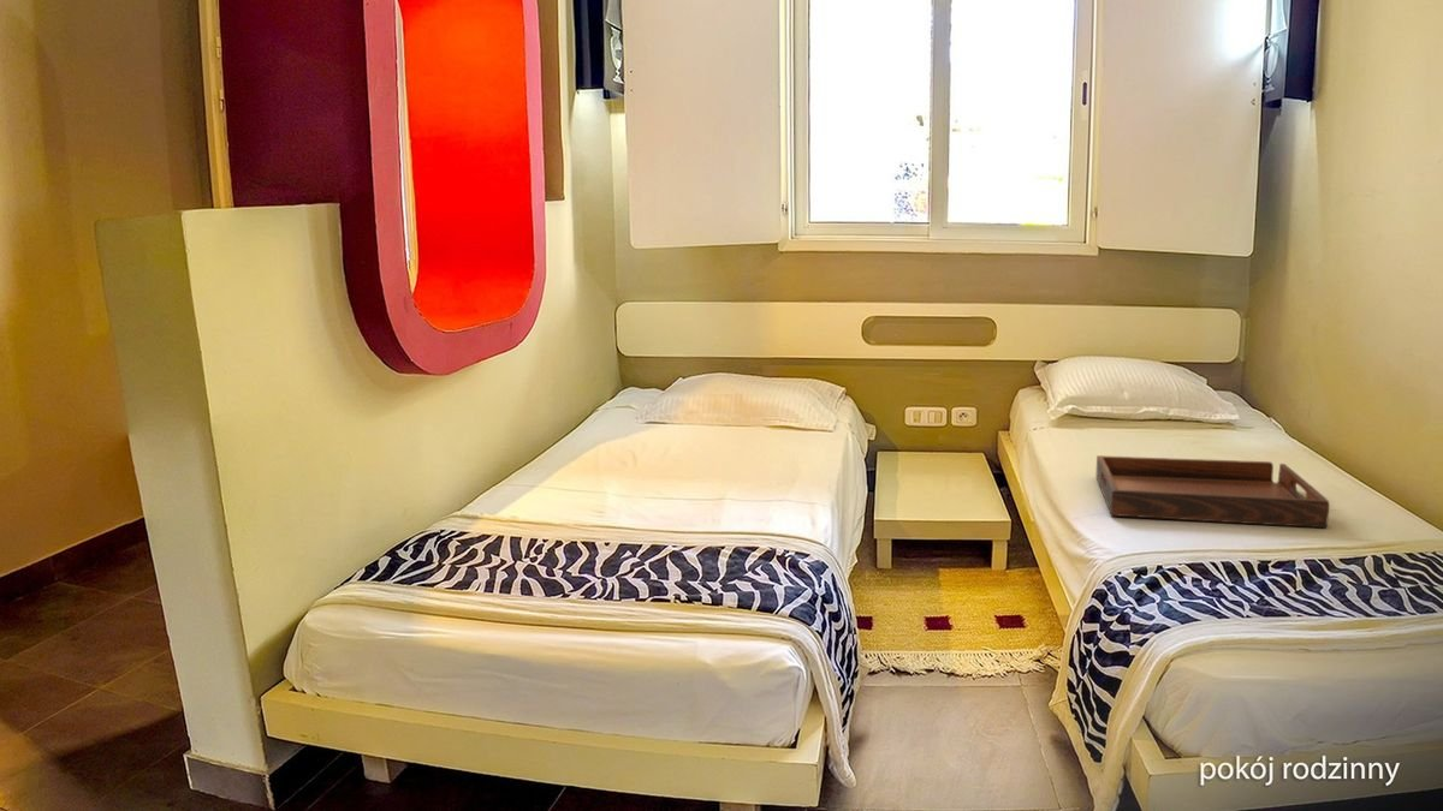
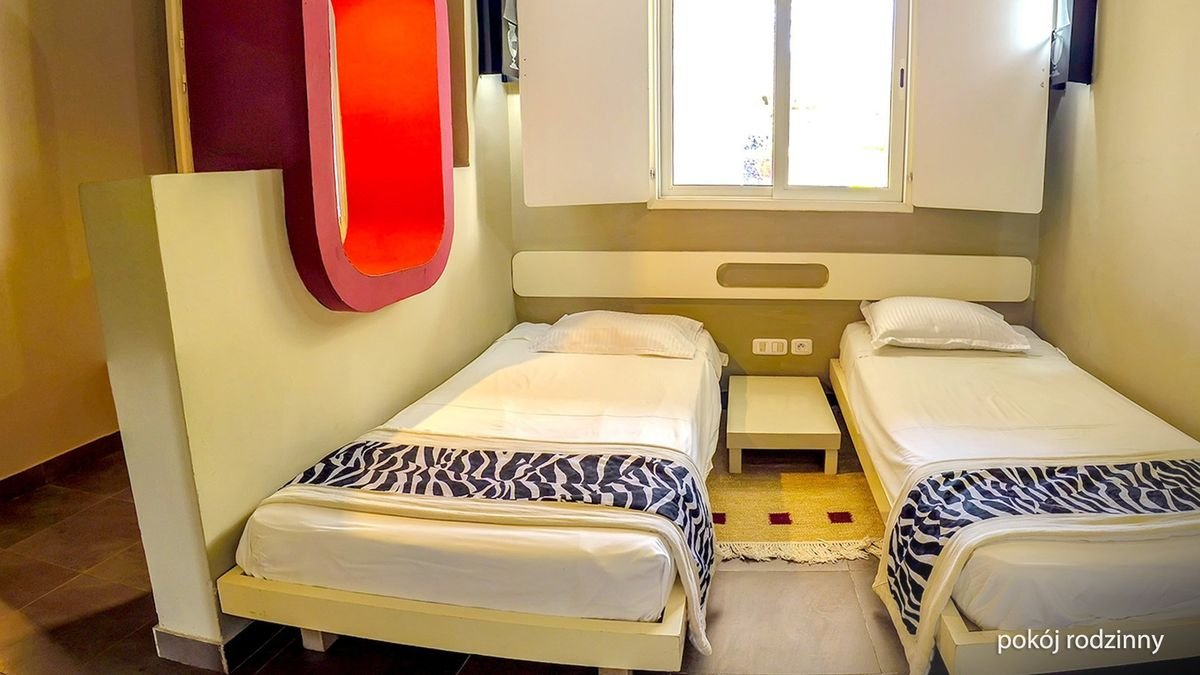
- serving tray (1201, 488)
